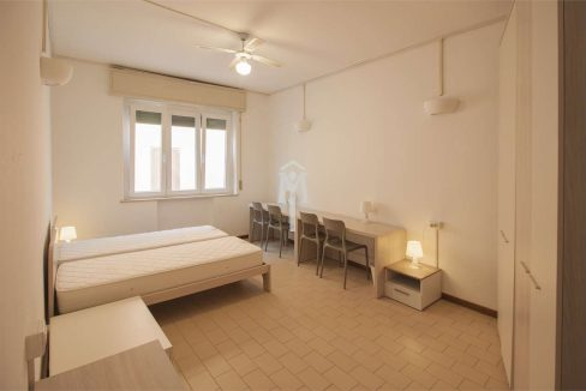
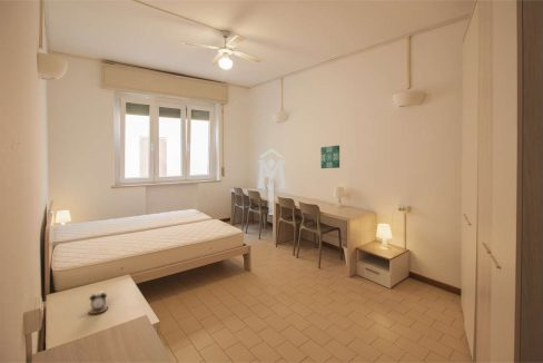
+ wall art (329, 157)
+ alarm clock (98, 301)
